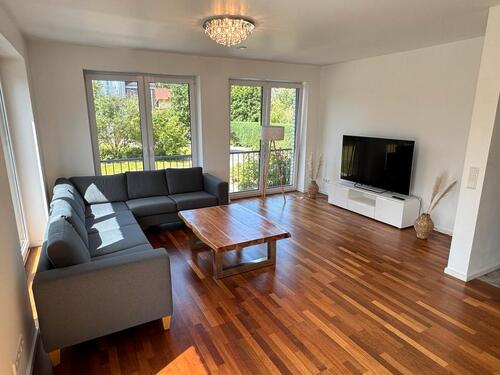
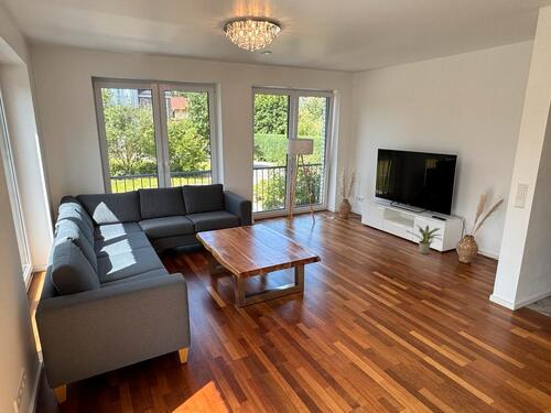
+ potted plant (425, 239)
